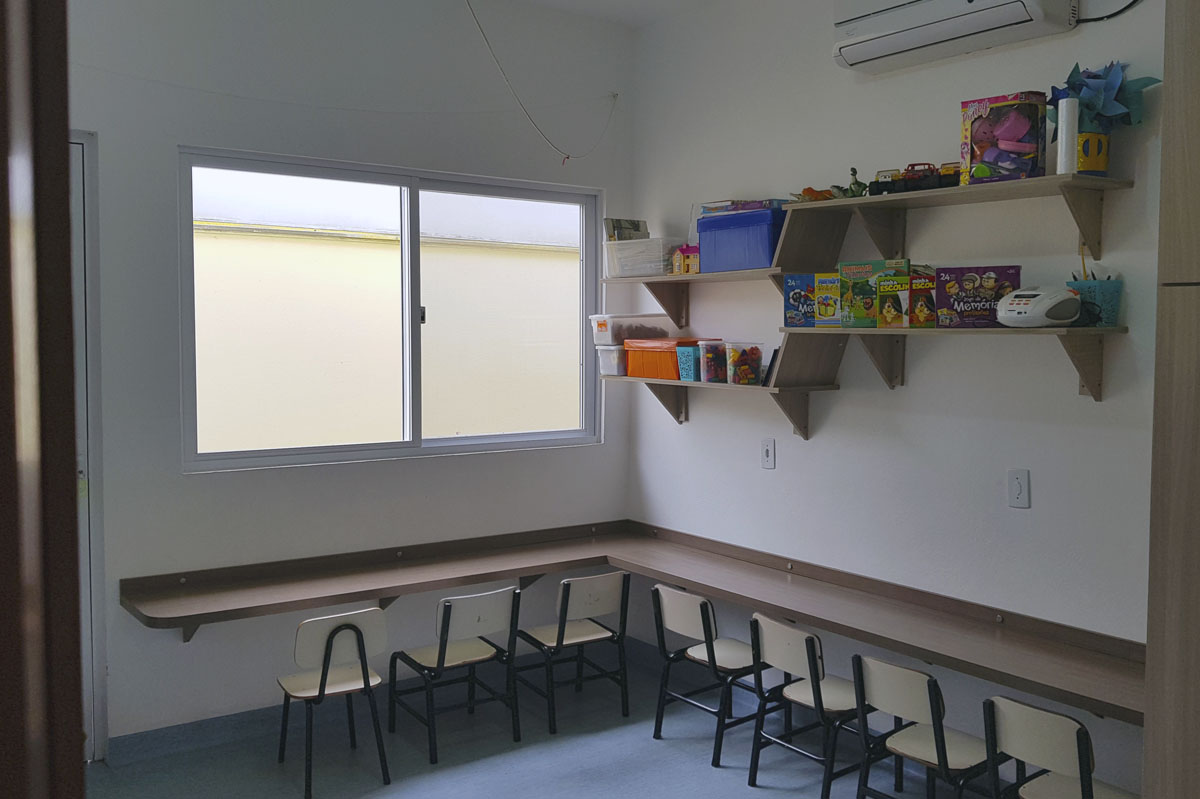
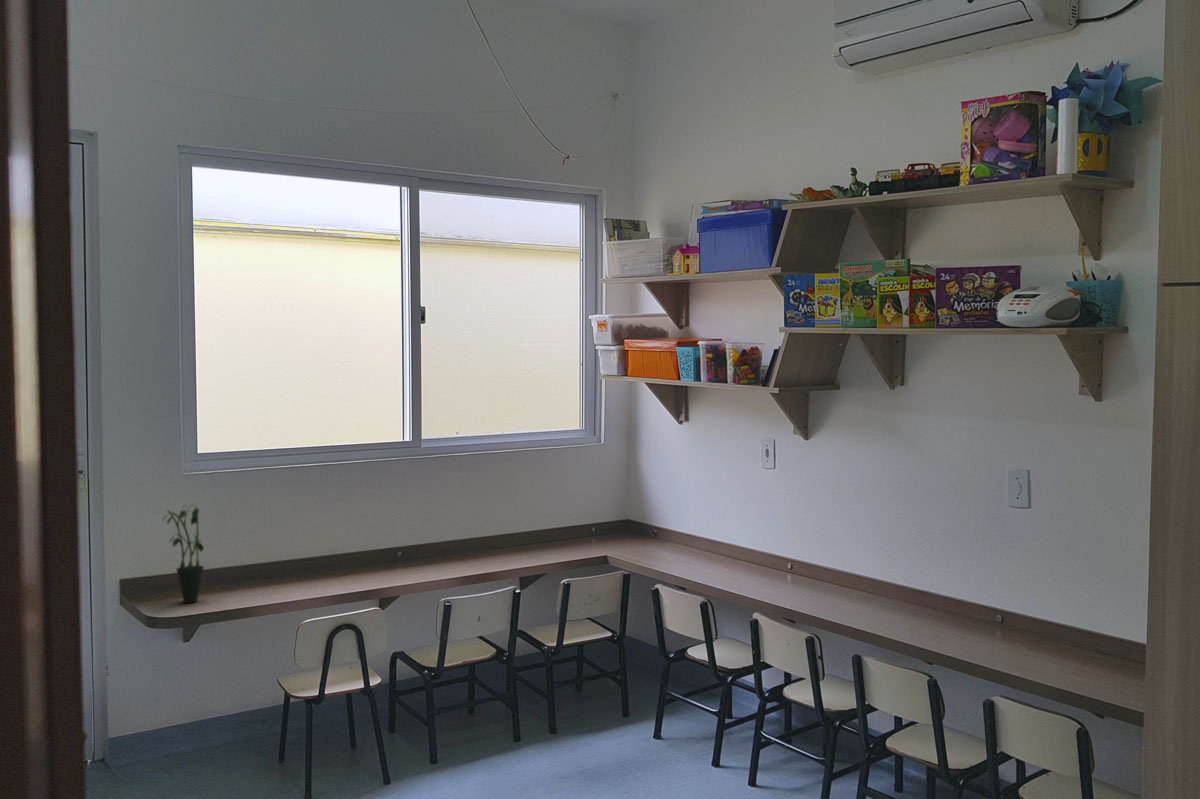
+ potted plant (184, 552)
